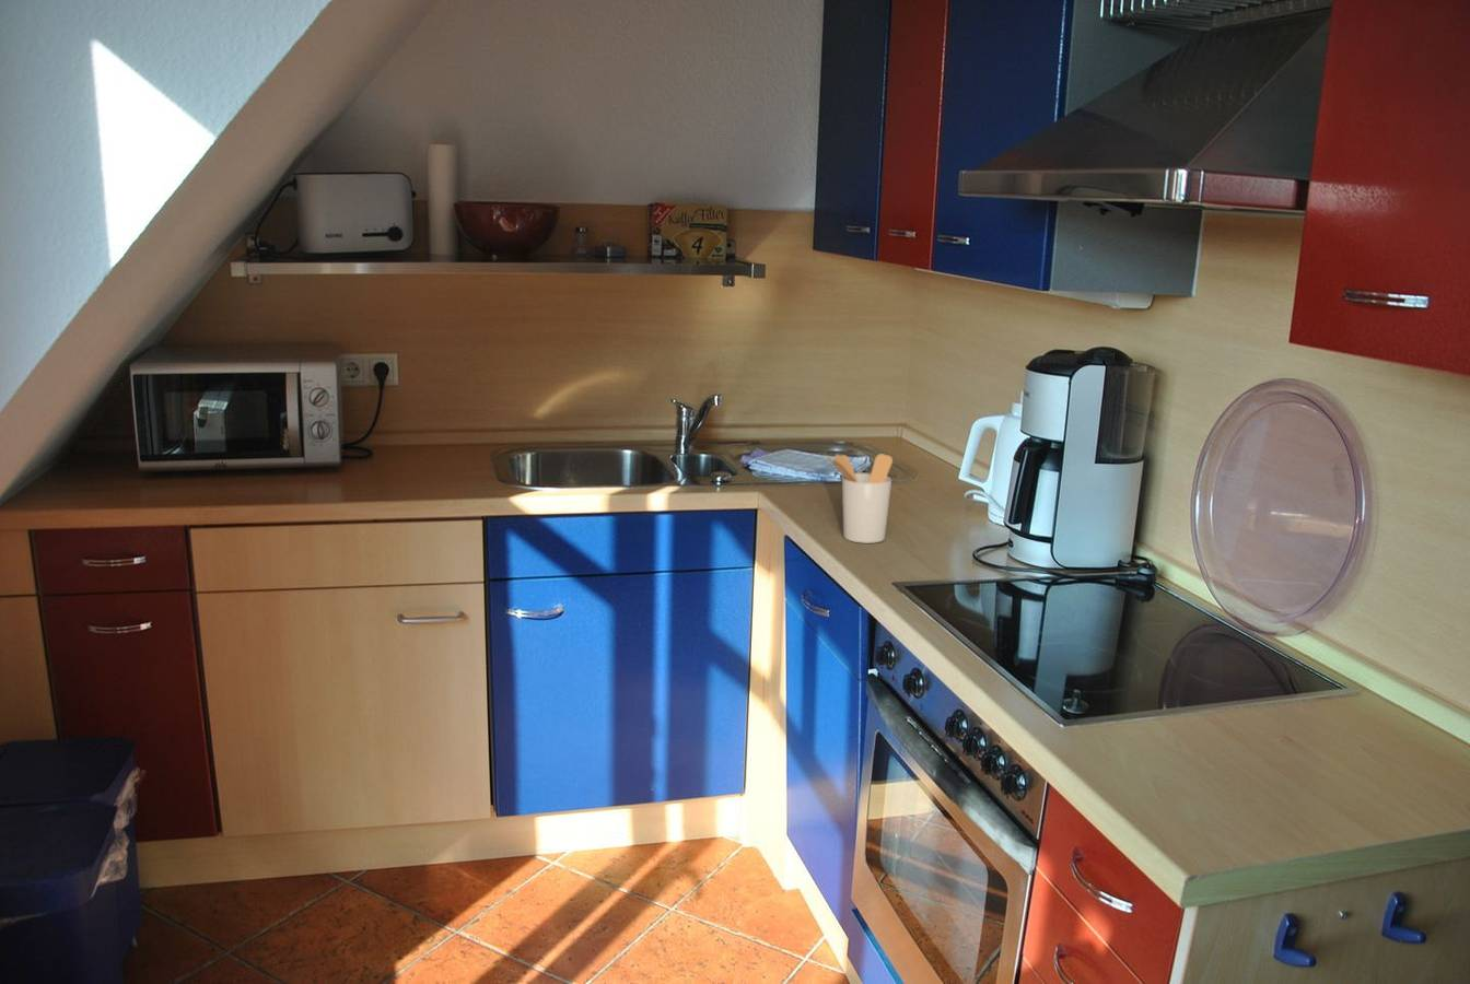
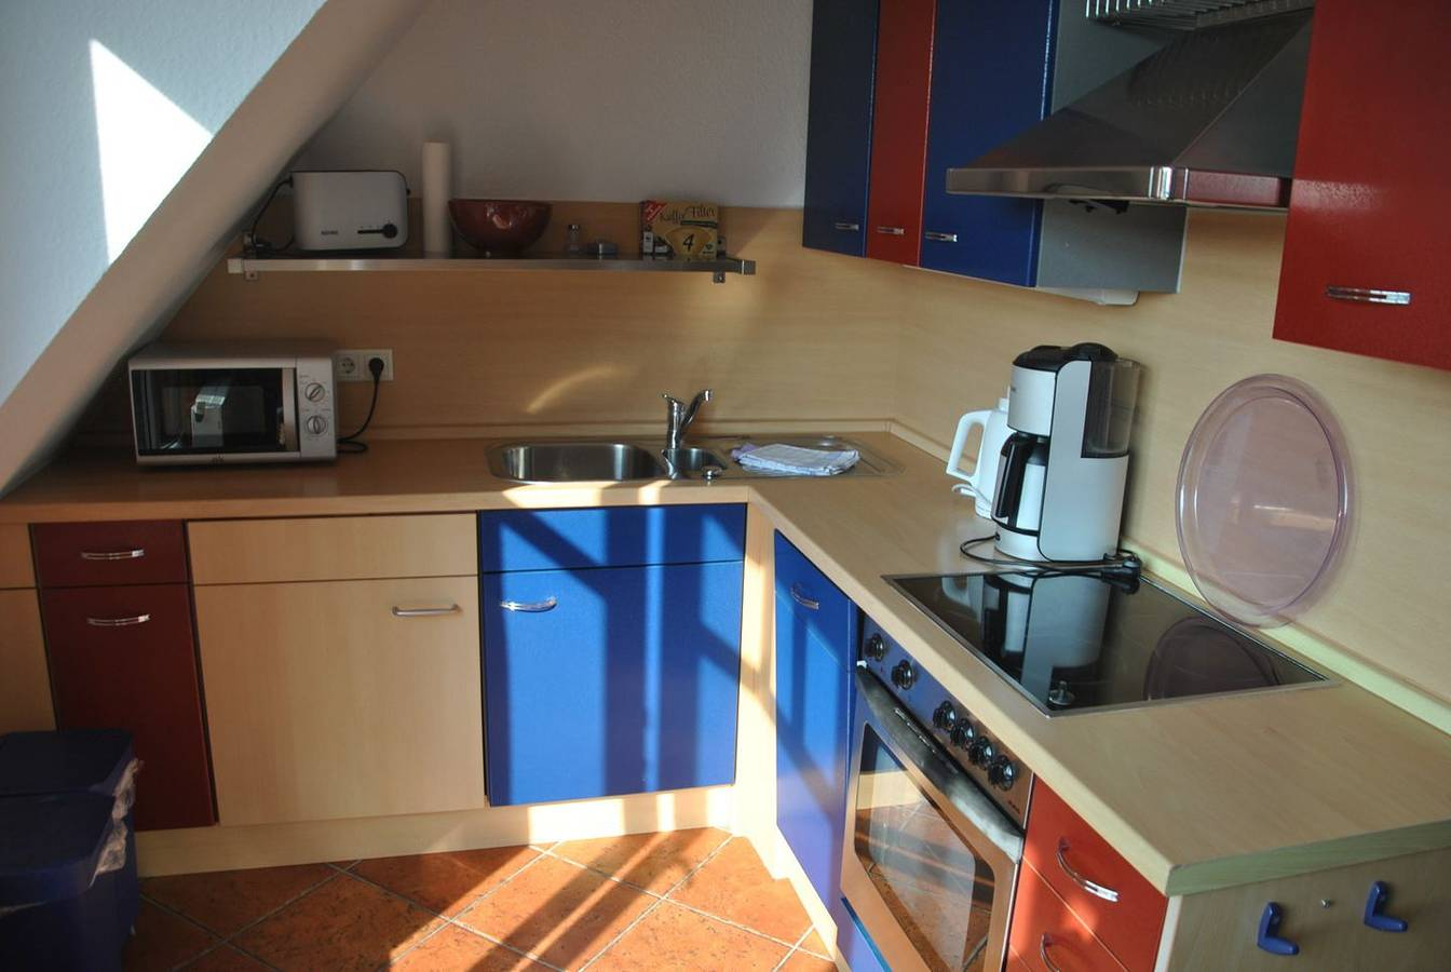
- utensil holder (856, 494)
